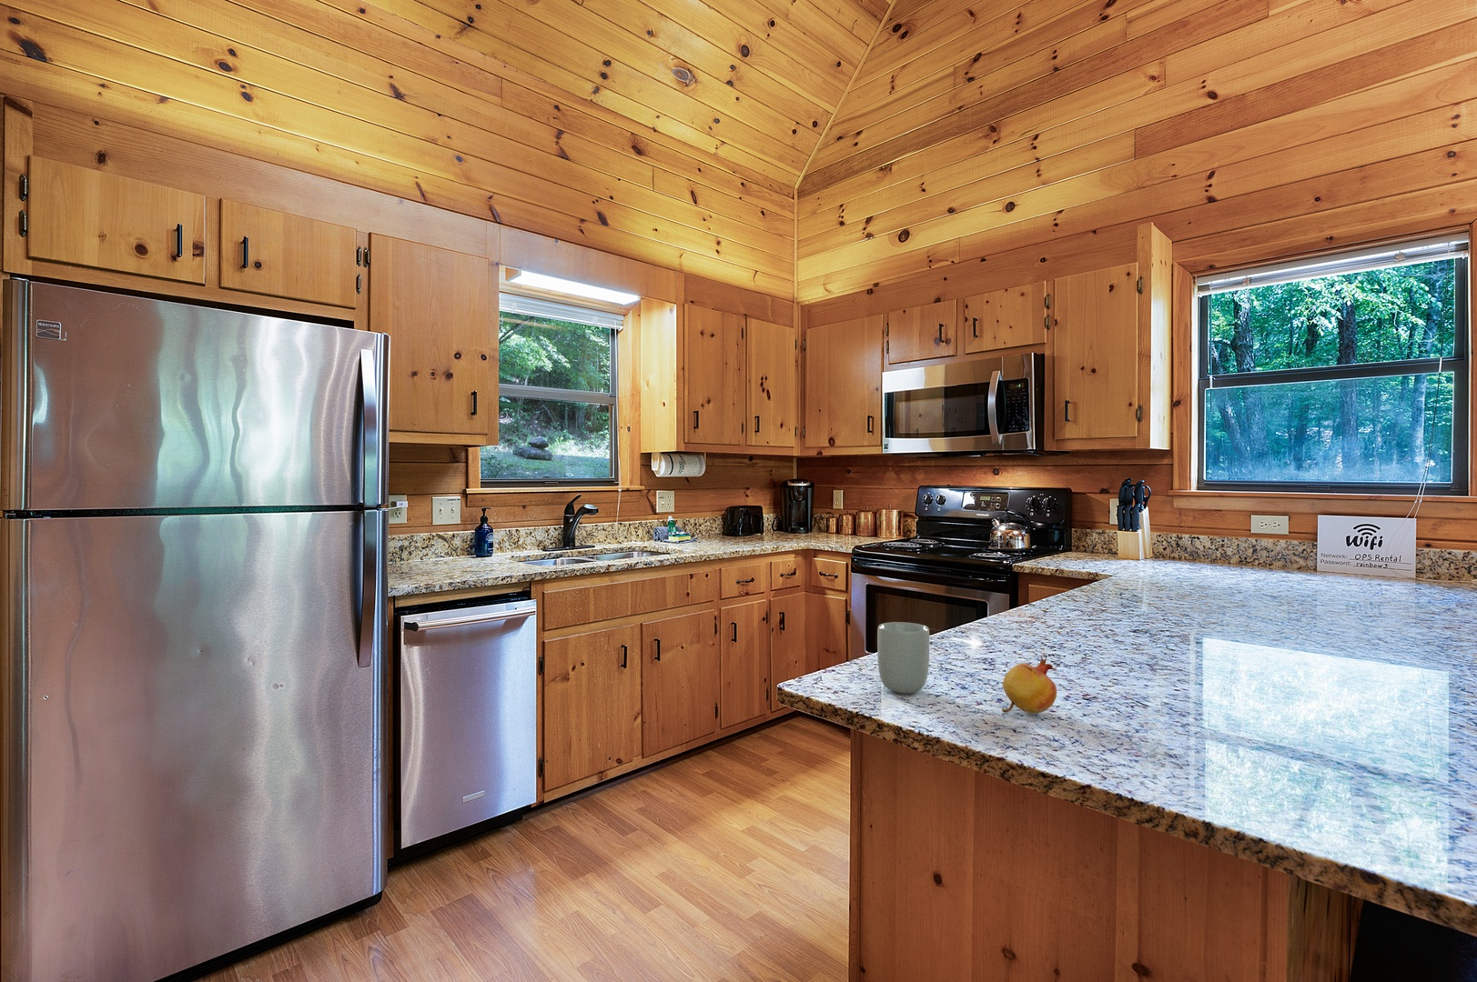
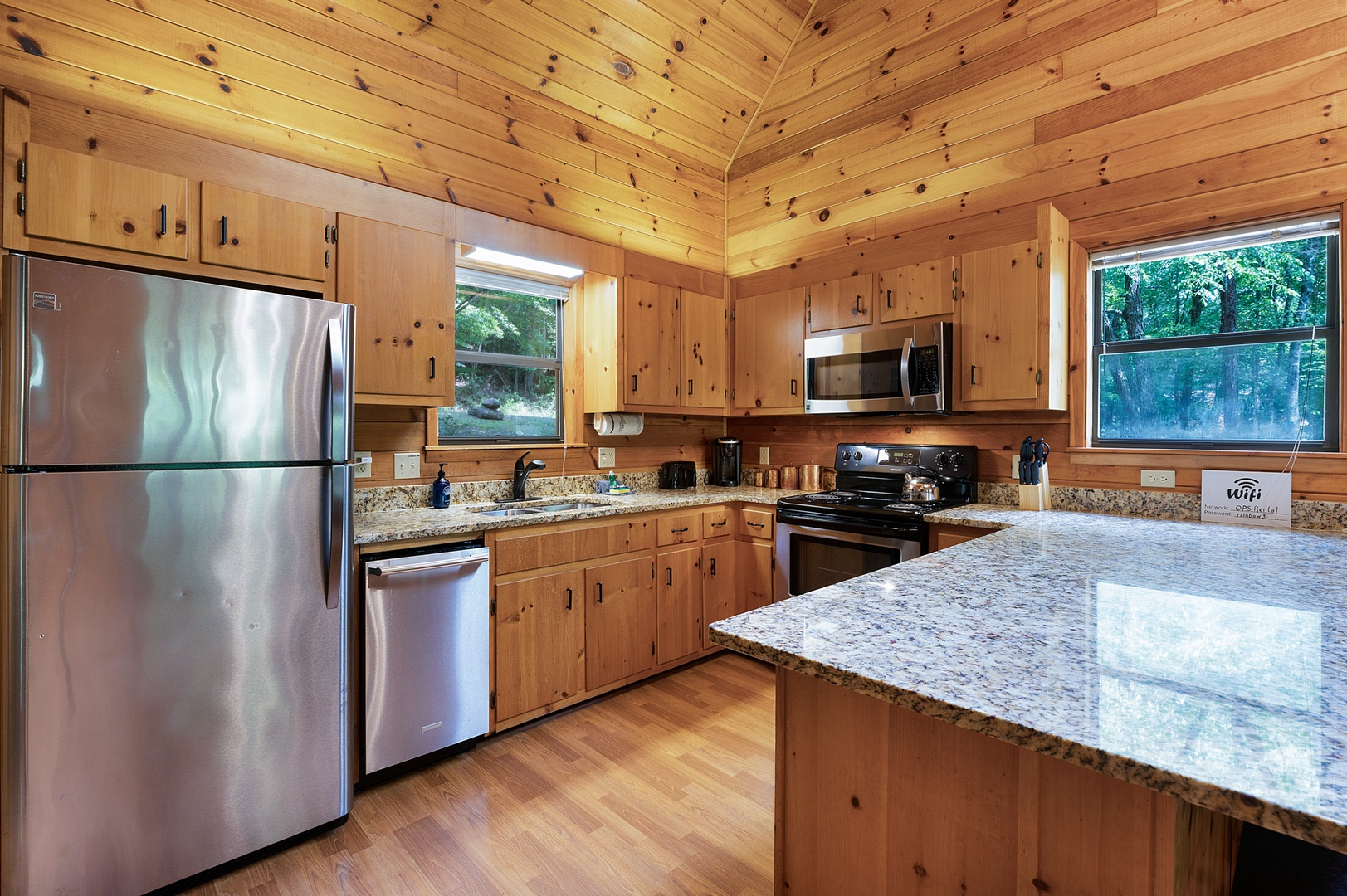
- cup (902, 659)
- fruit (1030, 684)
